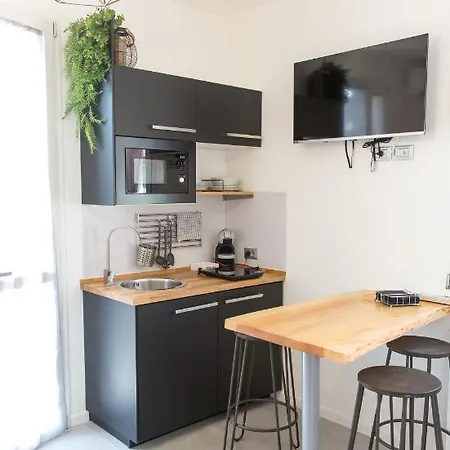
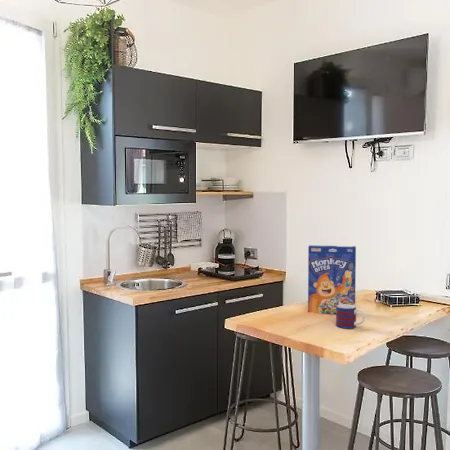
+ cereal box (331, 279)
+ mug (350, 316)
